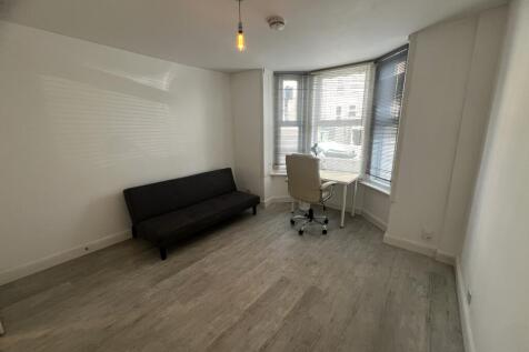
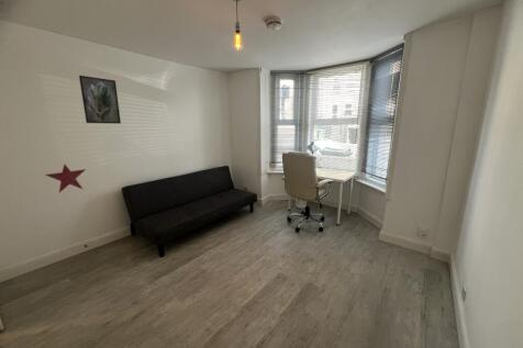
+ decorative star (67, 177)
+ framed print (101, 101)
